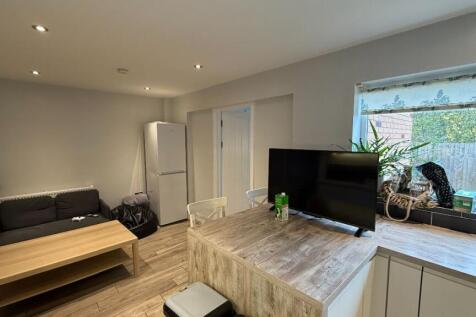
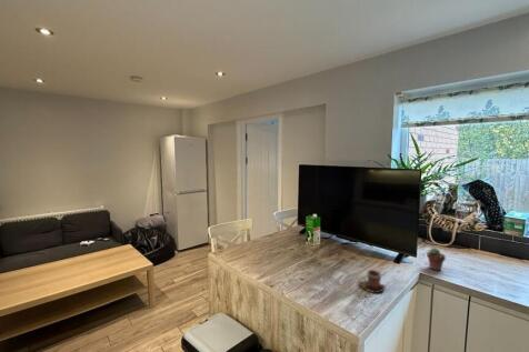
+ potted succulent (436, 258)
+ mug (371, 279)
